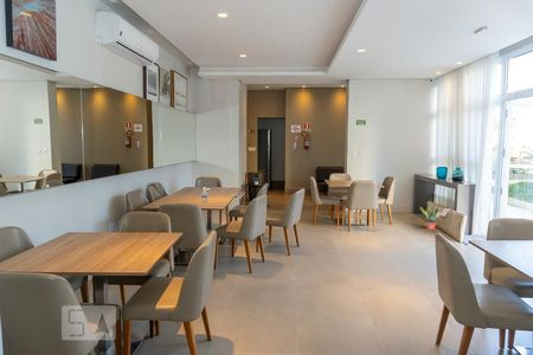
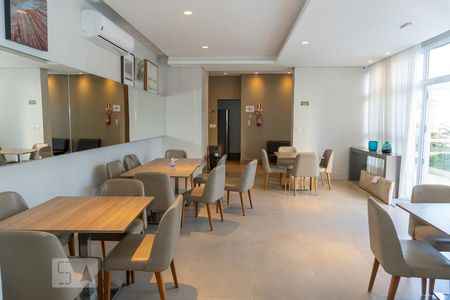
- potted plant (429, 215)
